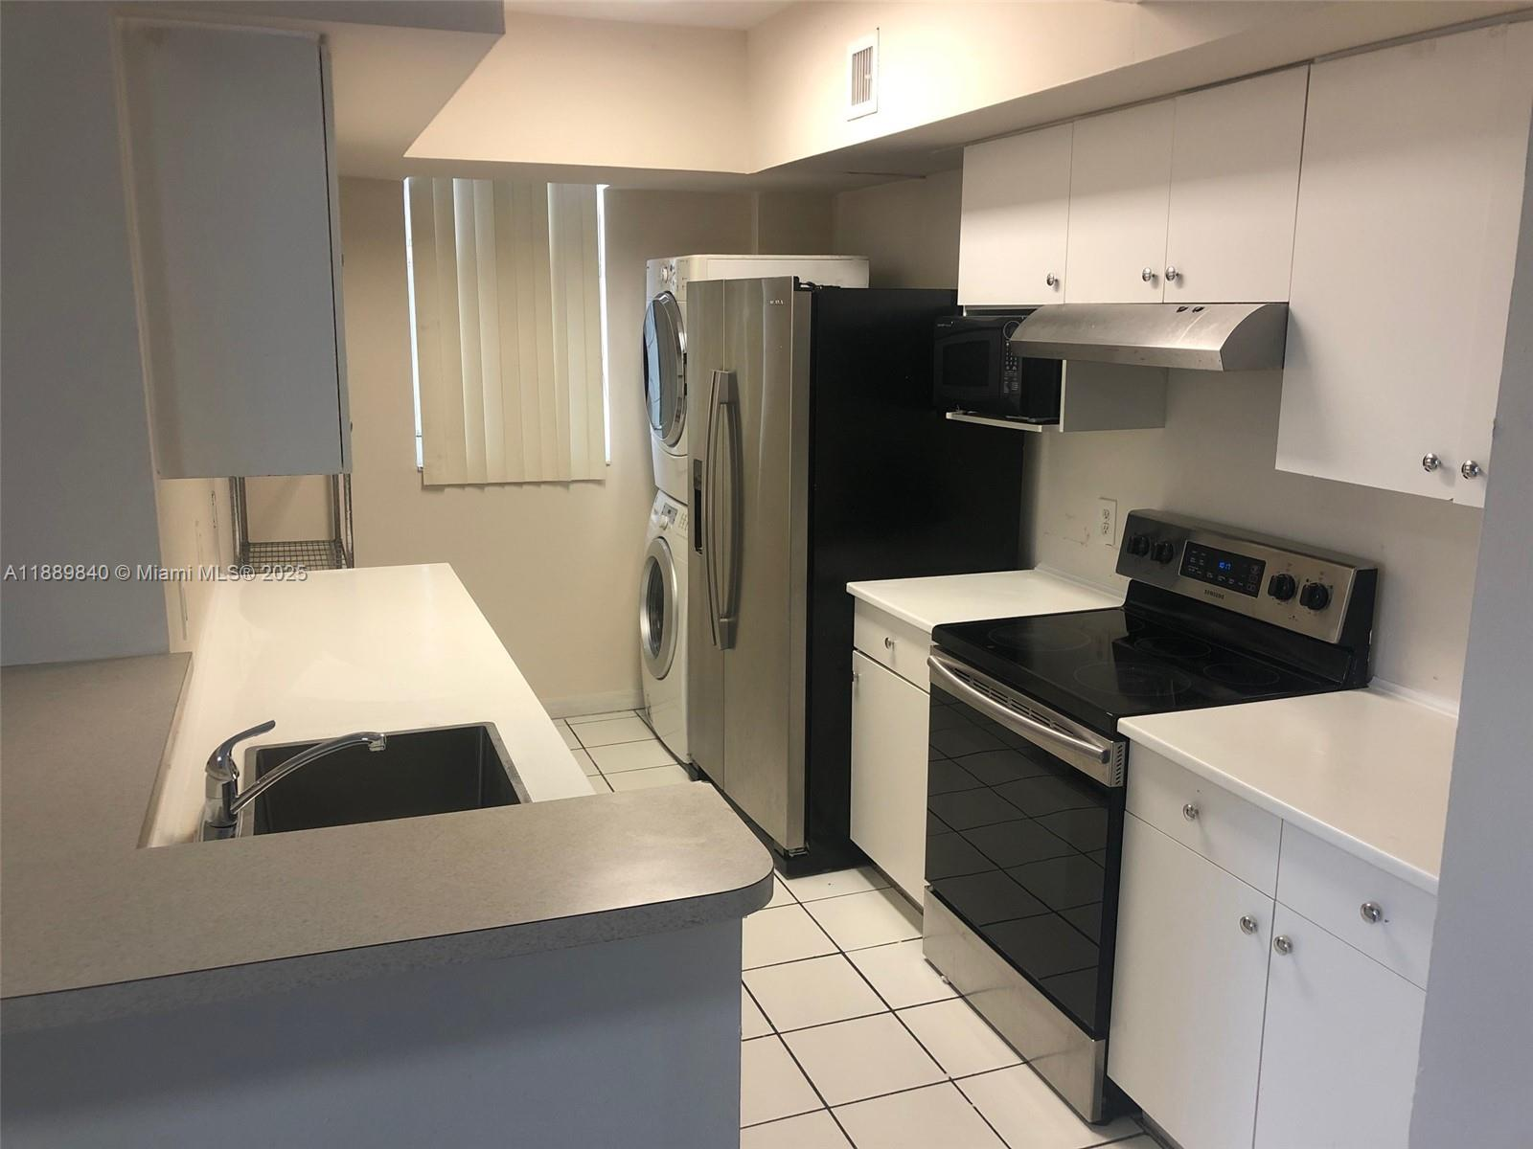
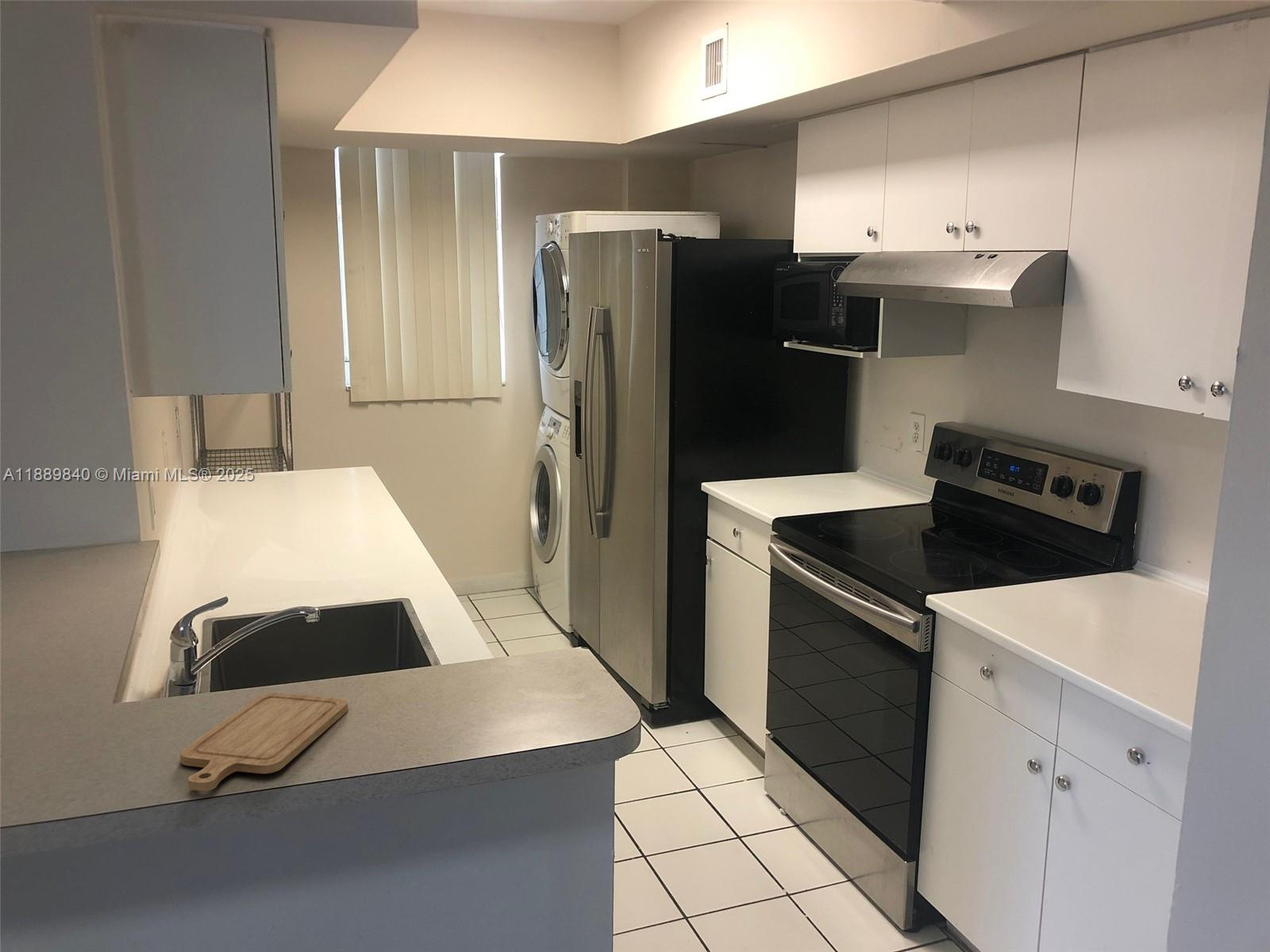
+ chopping board (258, 738)
